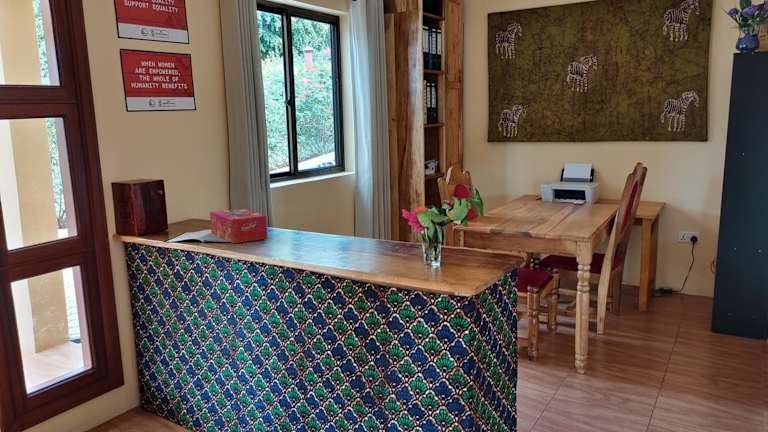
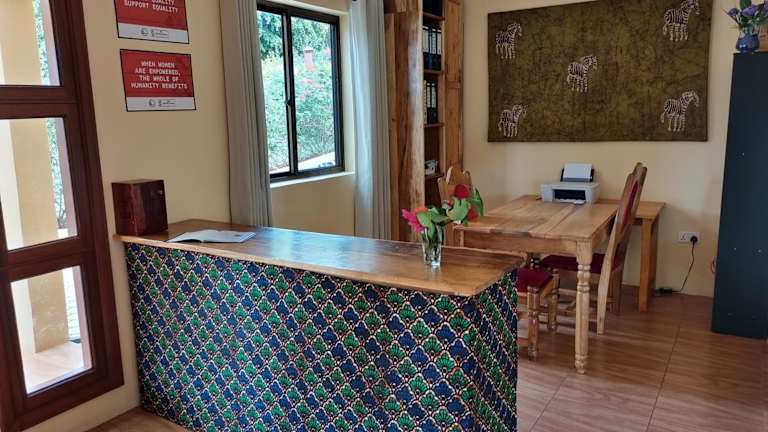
- tissue box (237, 224)
